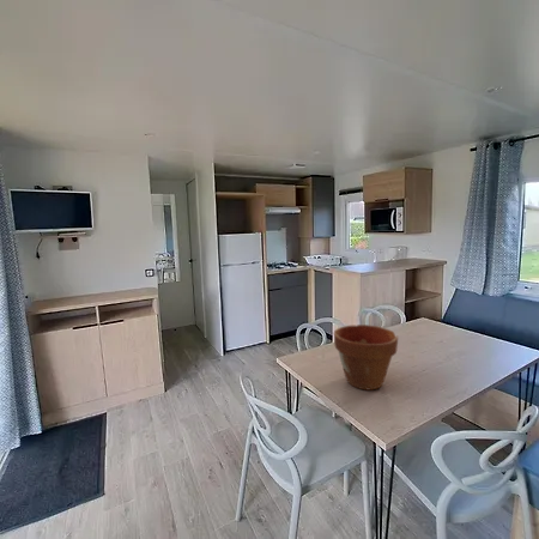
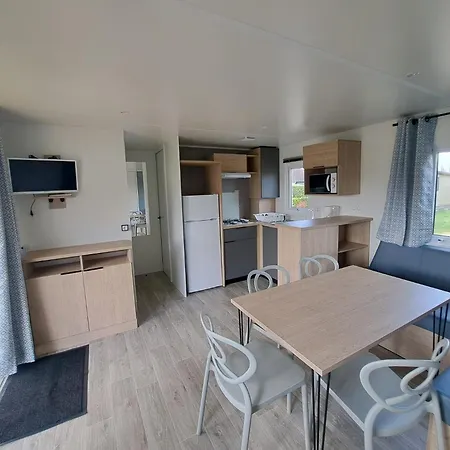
- flower pot (364, 357)
